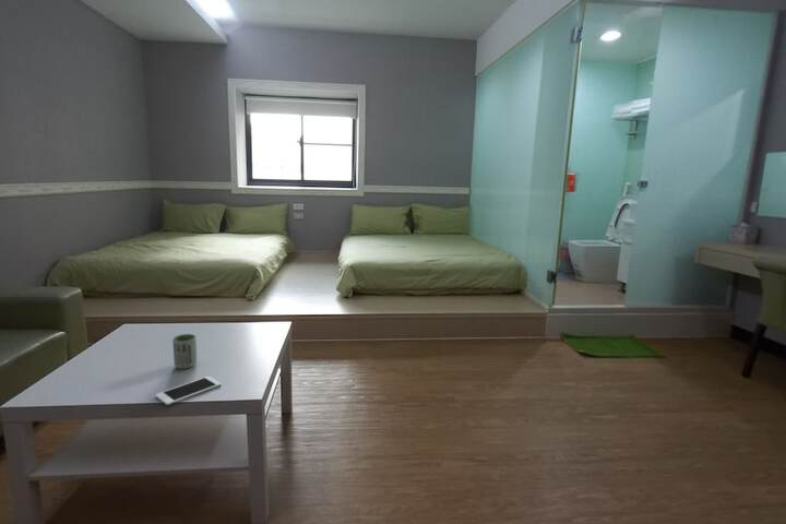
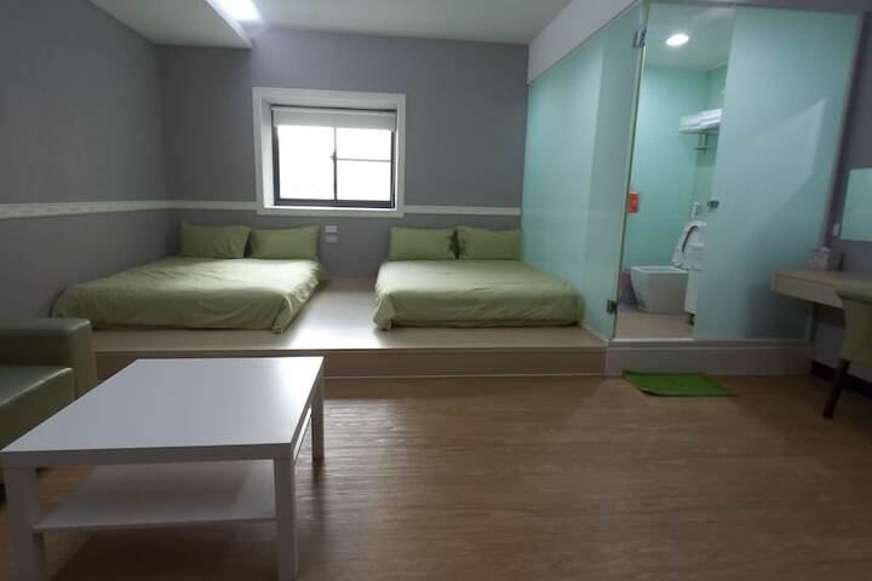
- cup (184, 352)
- cell phone (189, 390)
